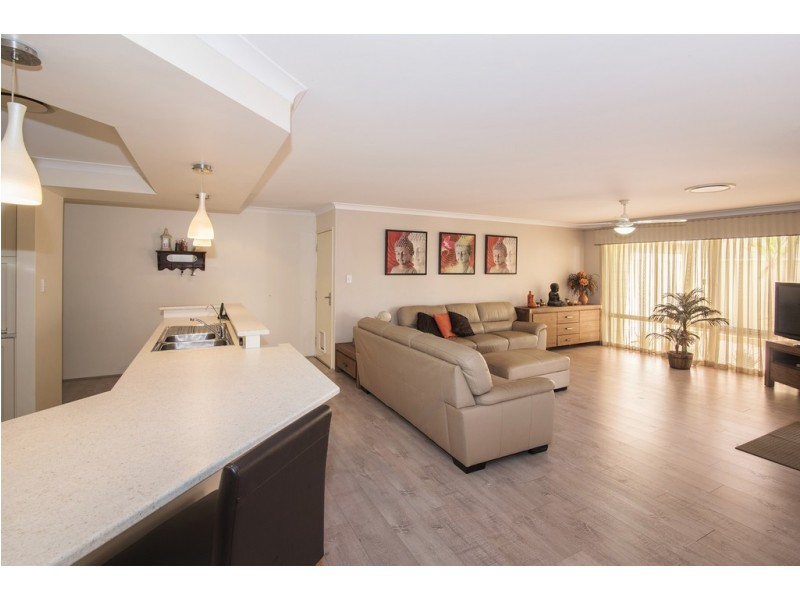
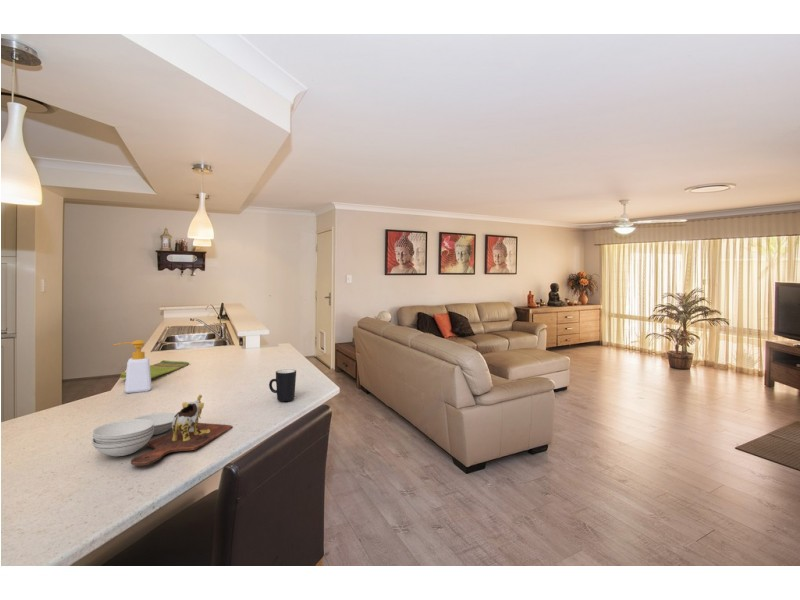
+ cutting board (160, 421)
+ soap bottle (132, 365)
+ dish towel (157, 368)
+ mug (282, 385)
